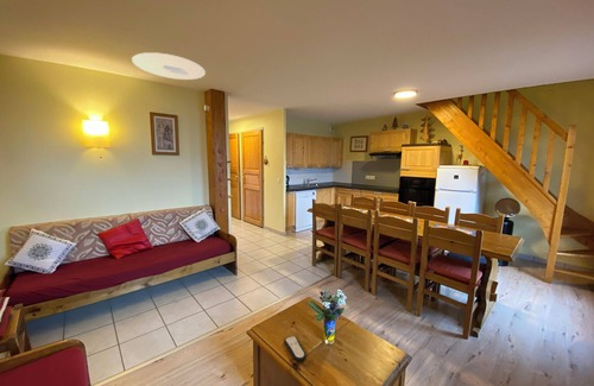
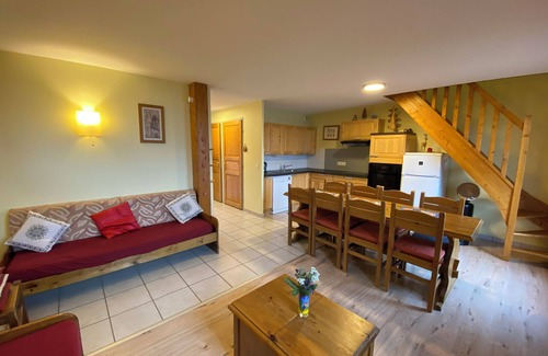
- remote control (295, 348)
- ceiling light (170, 64)
